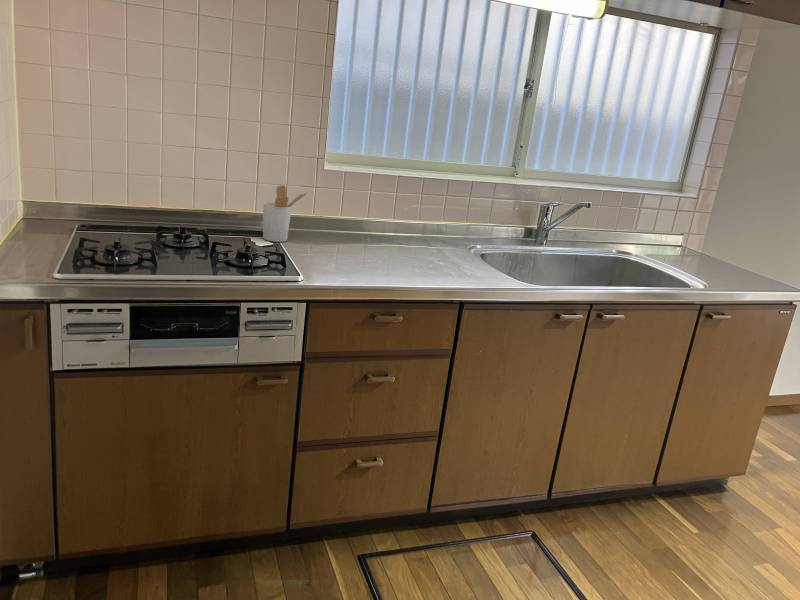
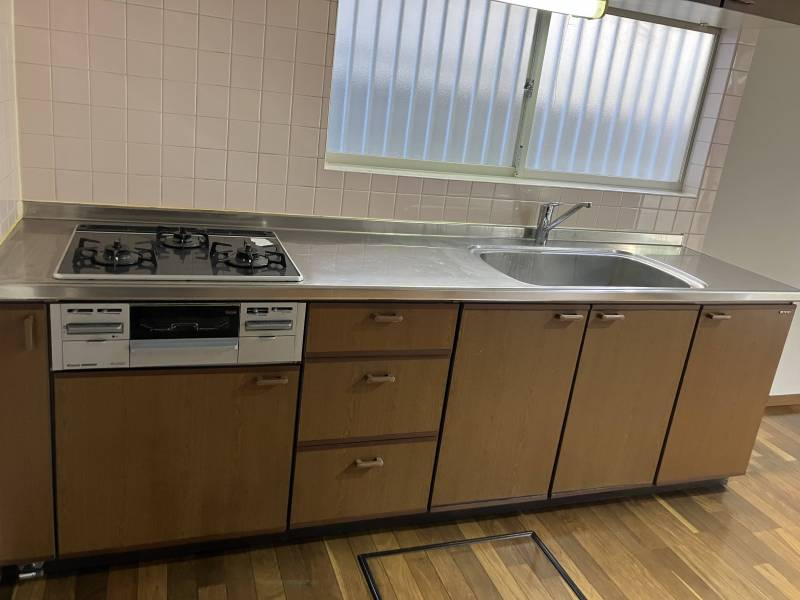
- utensil holder (284, 214)
